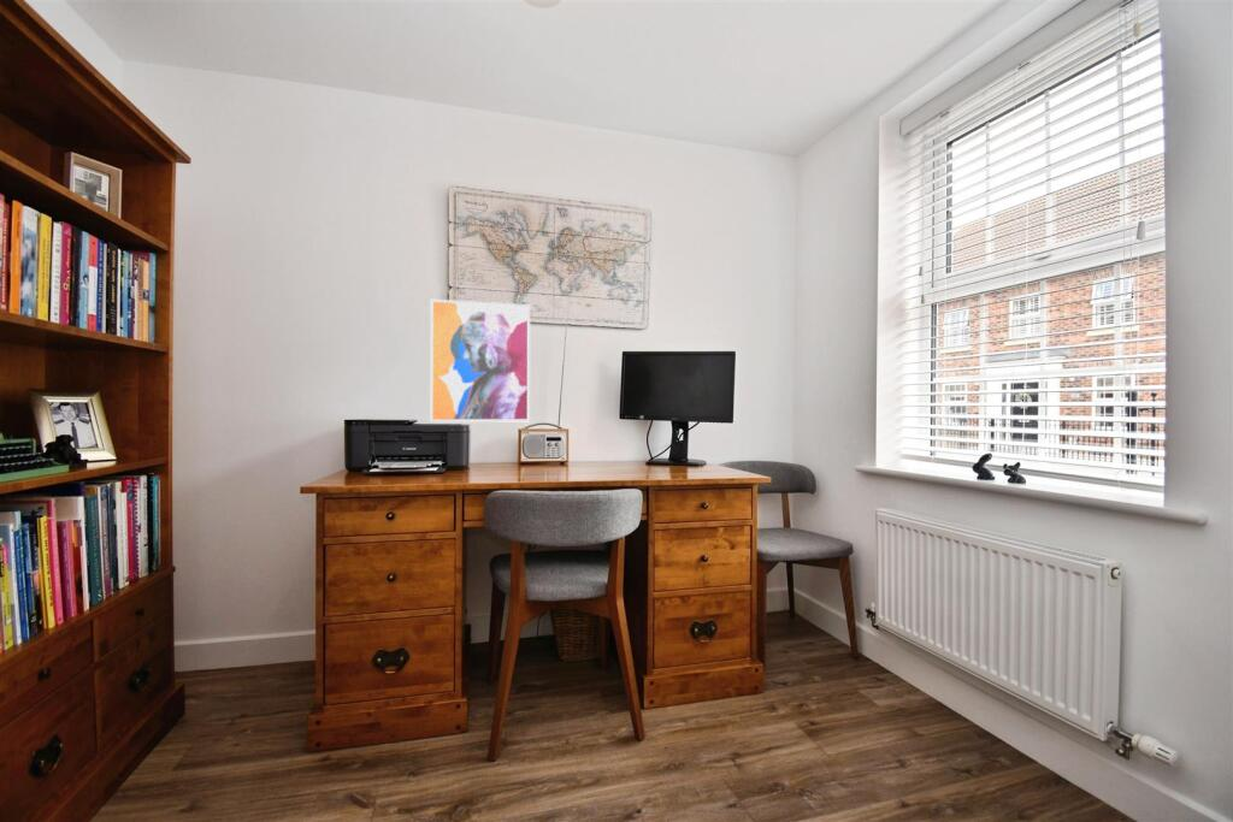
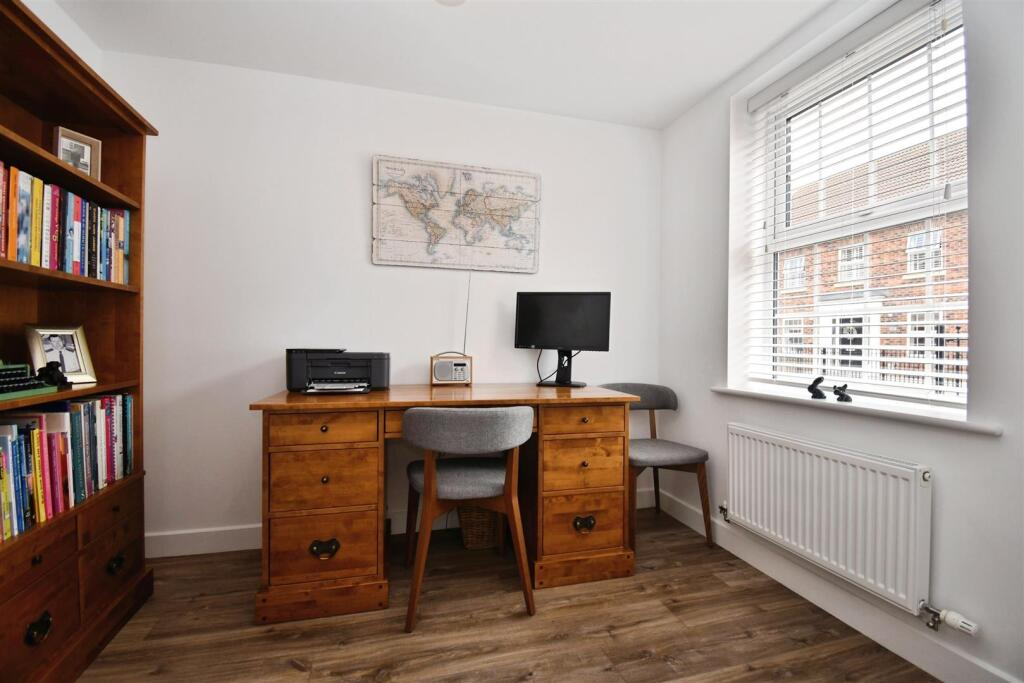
- wall art (480, 361)
